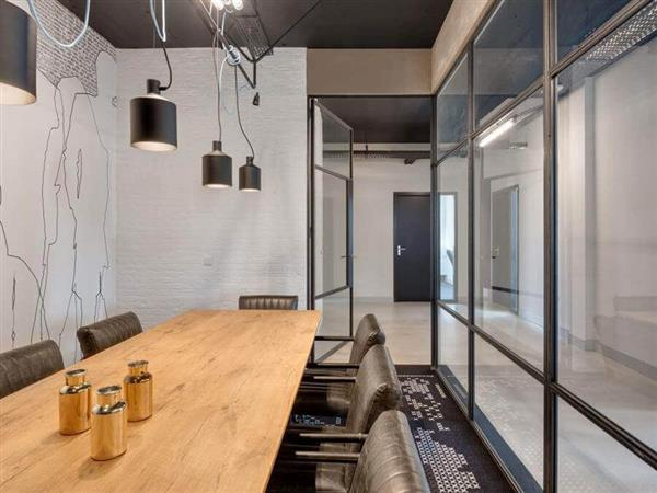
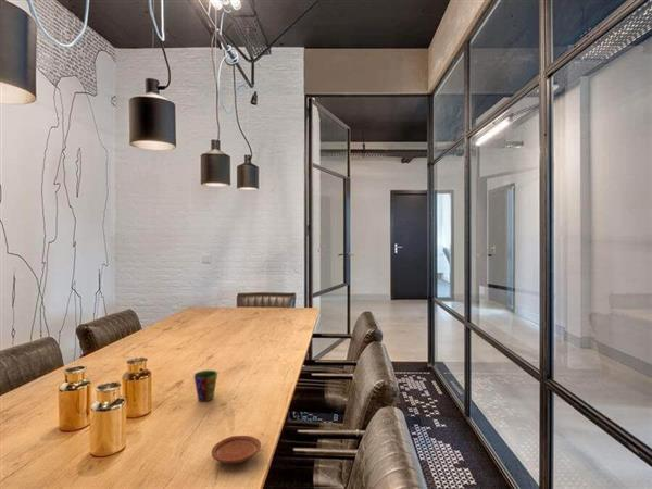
+ cup (204, 387)
+ plate (236, 452)
